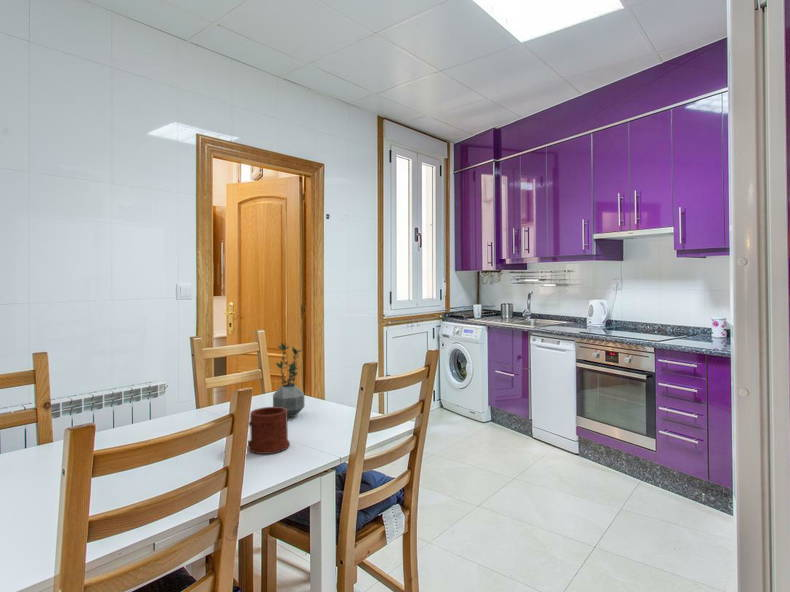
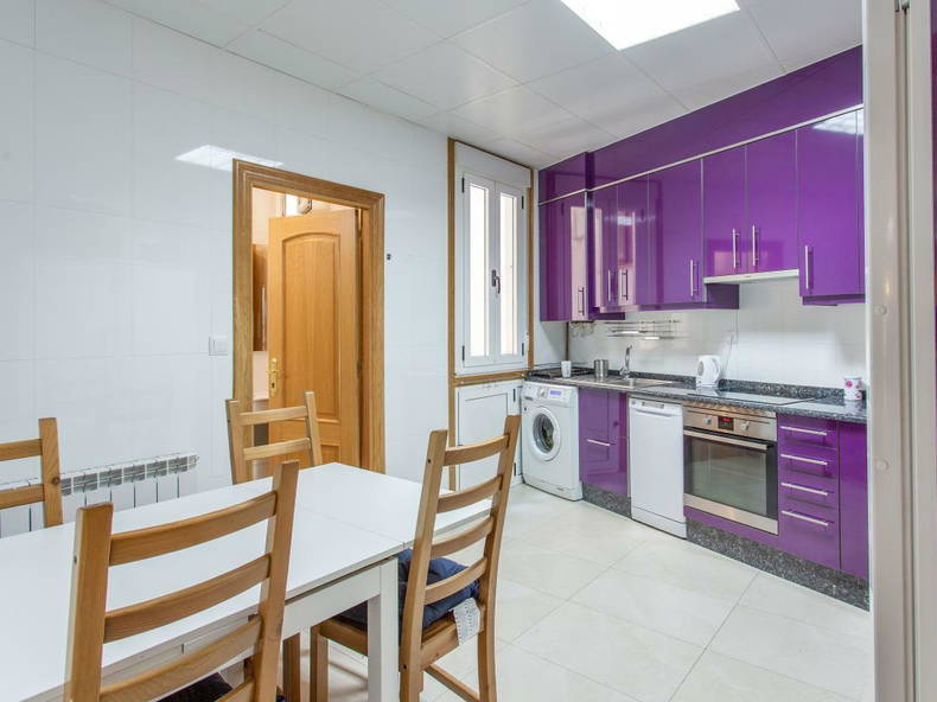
- potted plant (288, 379)
- mug (265, 429)
